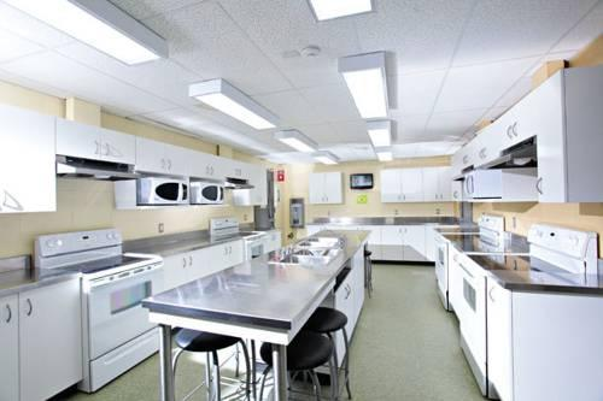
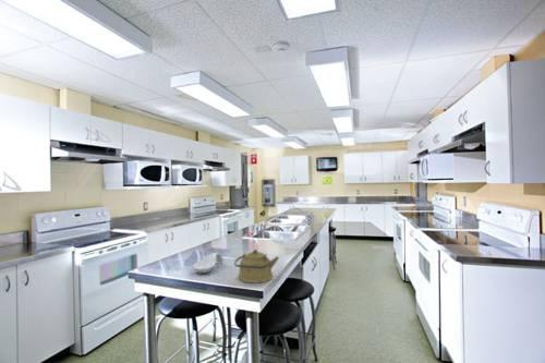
+ kettle (258, 263)
+ spoon rest (209, 262)
